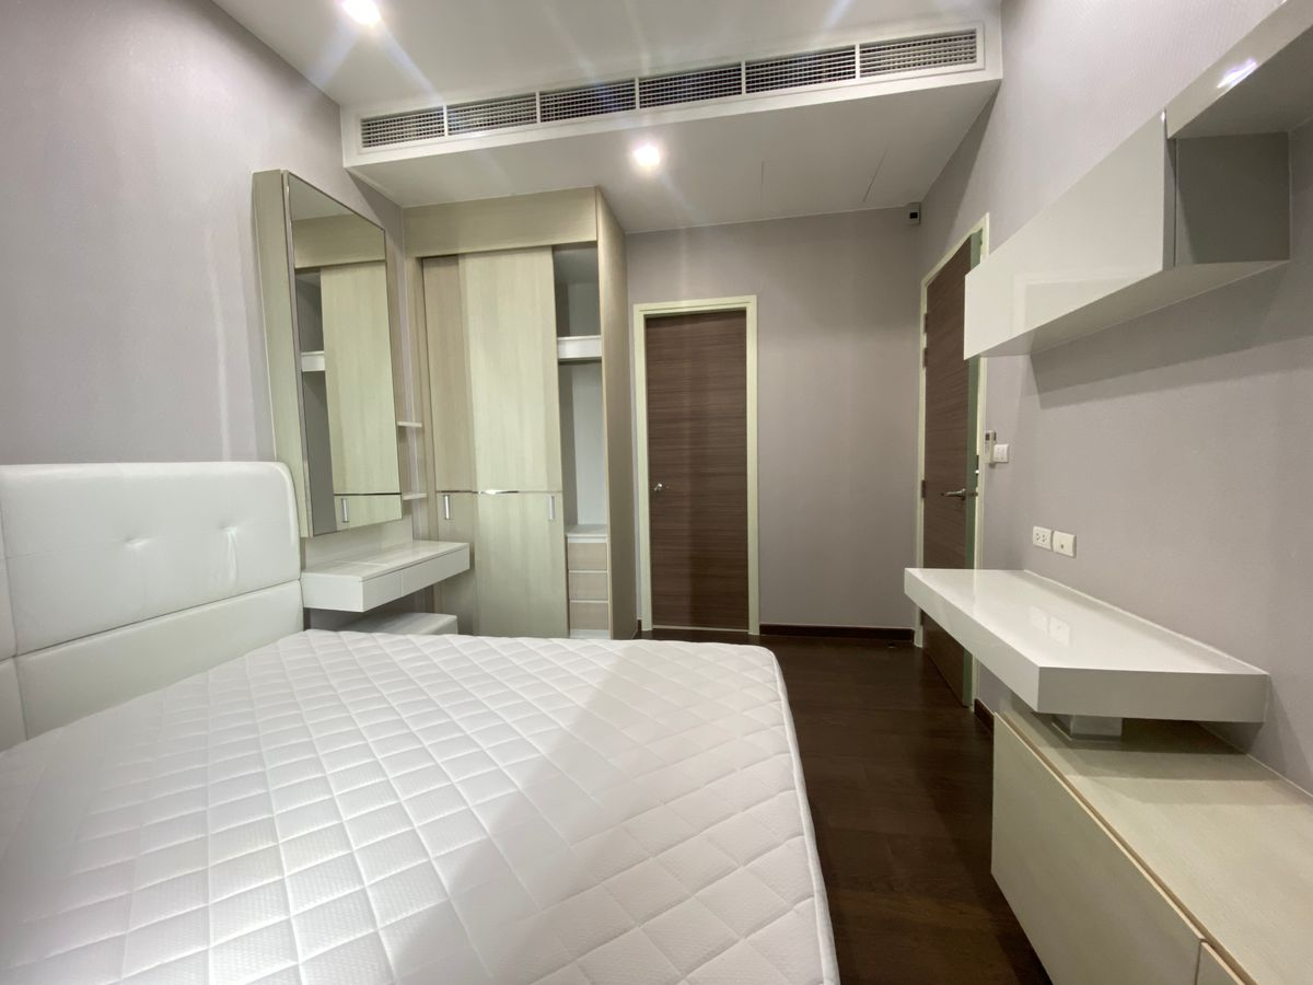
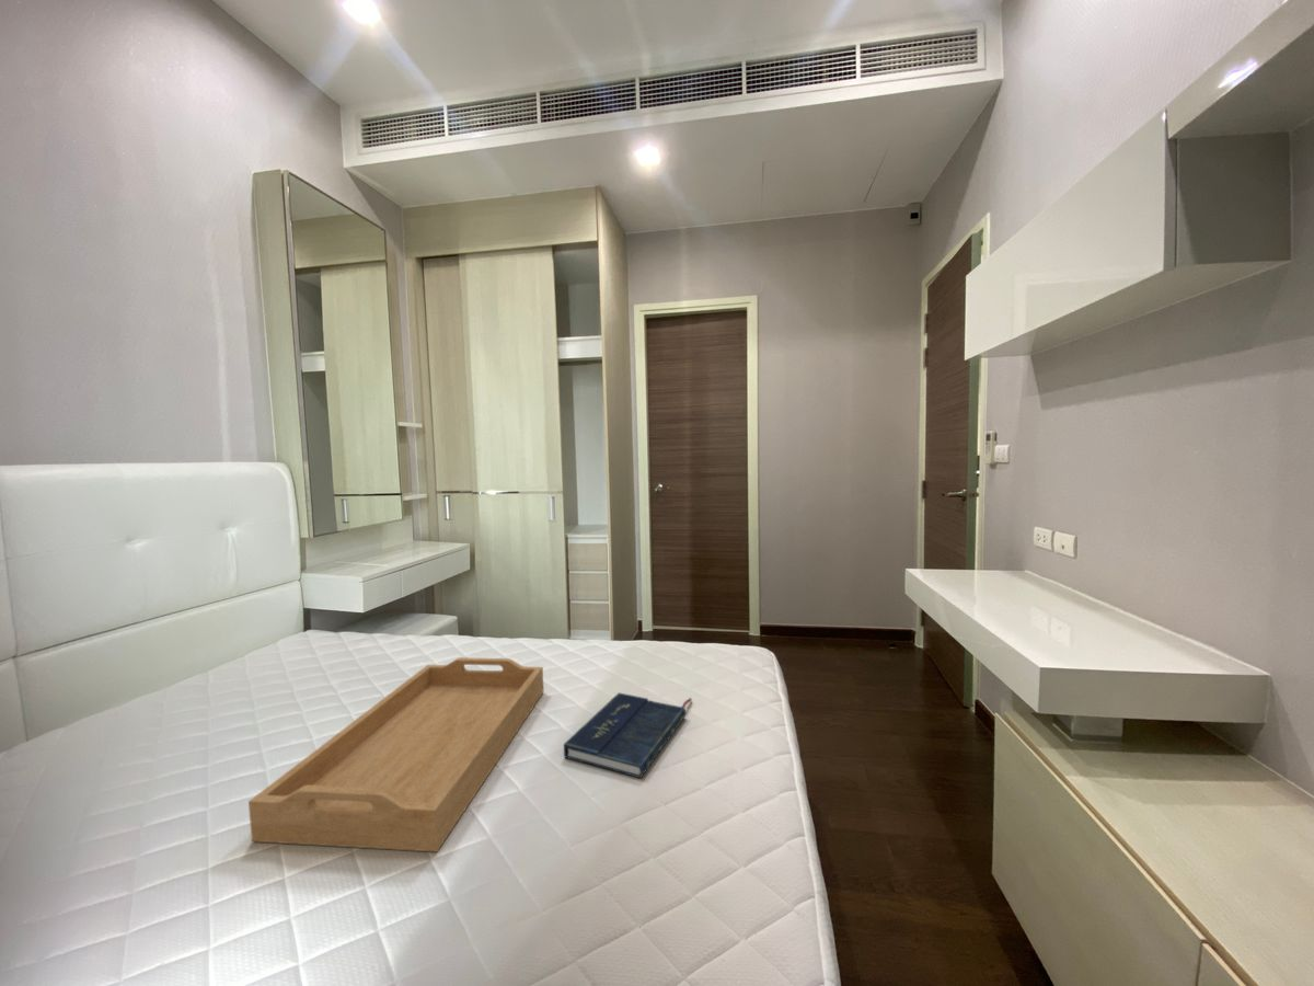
+ serving tray (430, 729)
+ book (637, 720)
